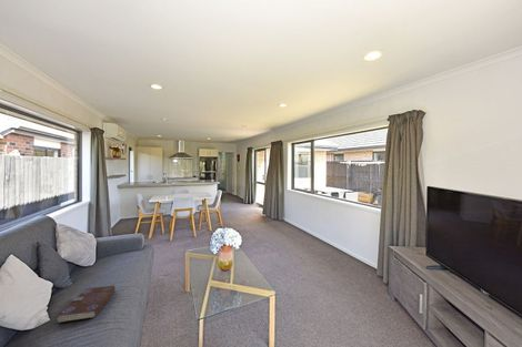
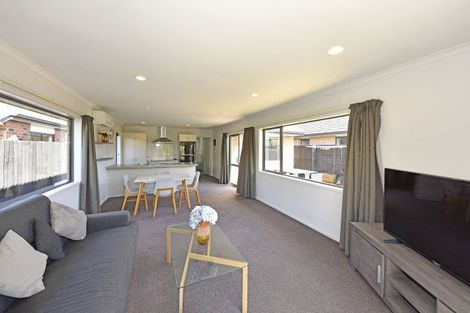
- book (89, 302)
